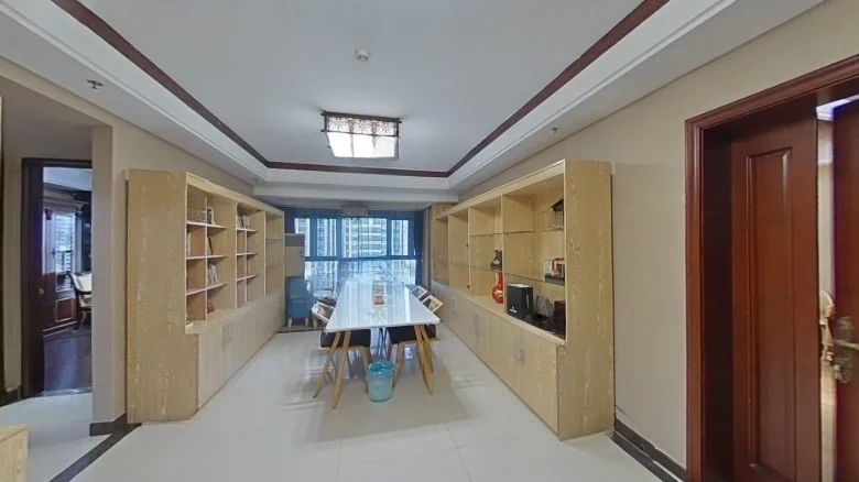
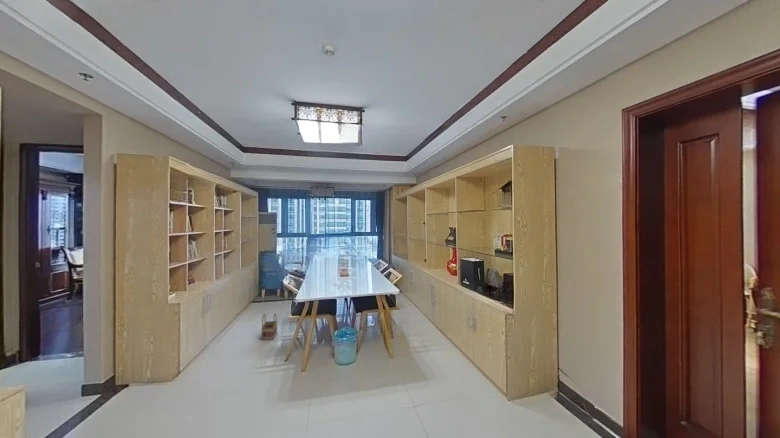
+ basket (269, 324)
